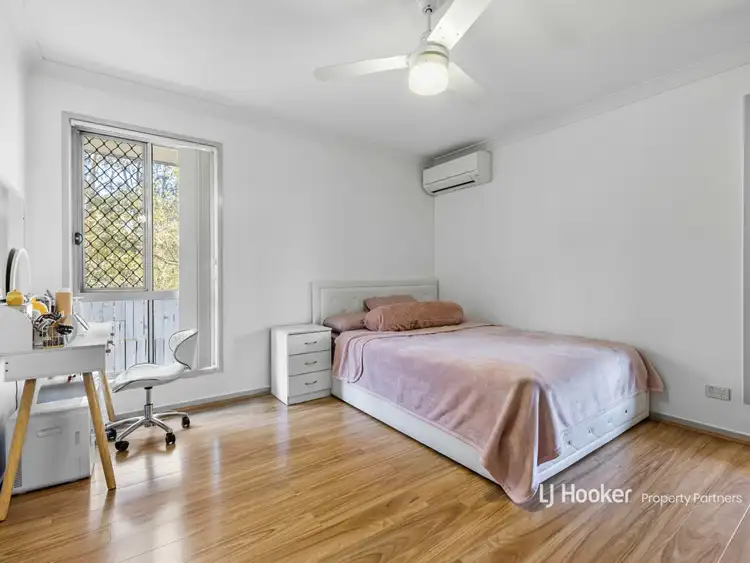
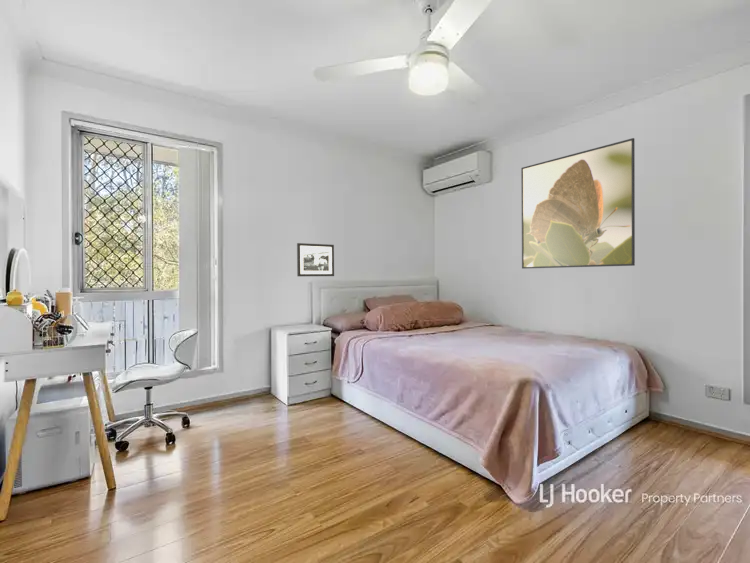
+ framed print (571, 211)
+ picture frame (316, 260)
